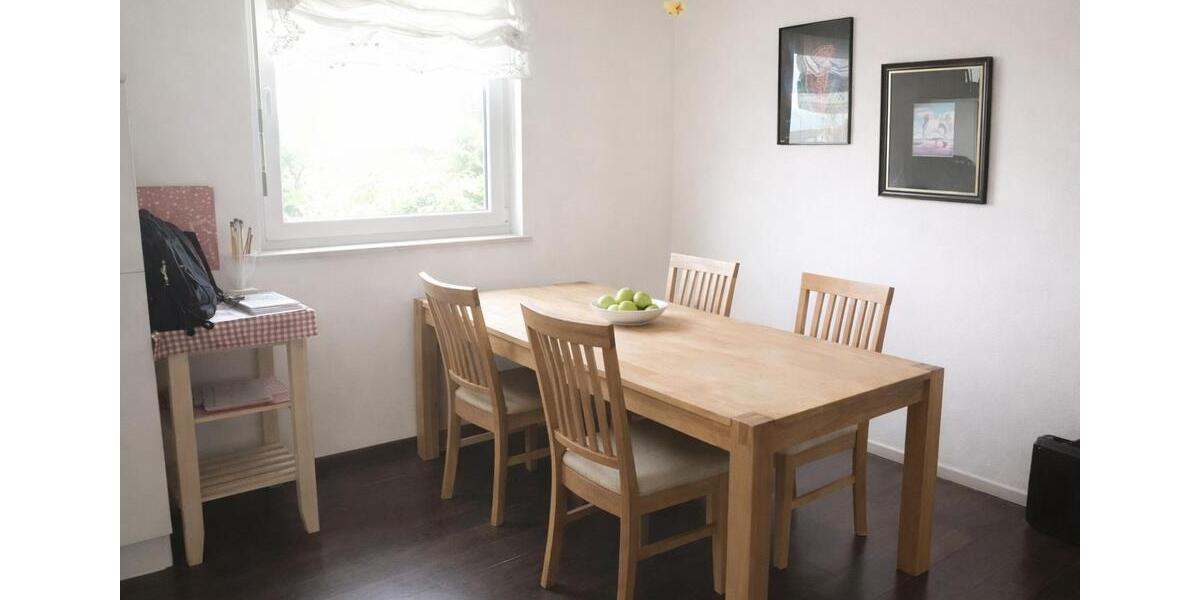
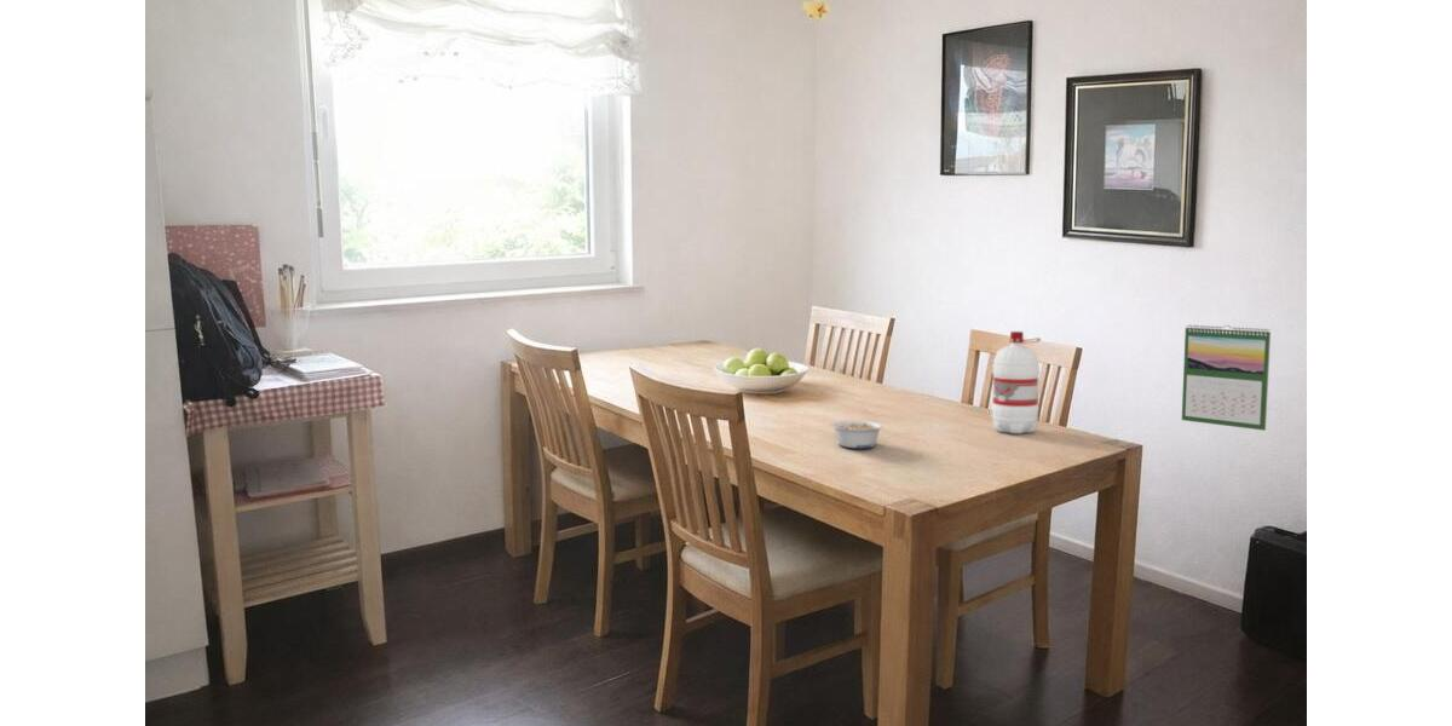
+ legume (857, 432)
+ water bottle (1015, 381)
+ calendar (1225, 375)
